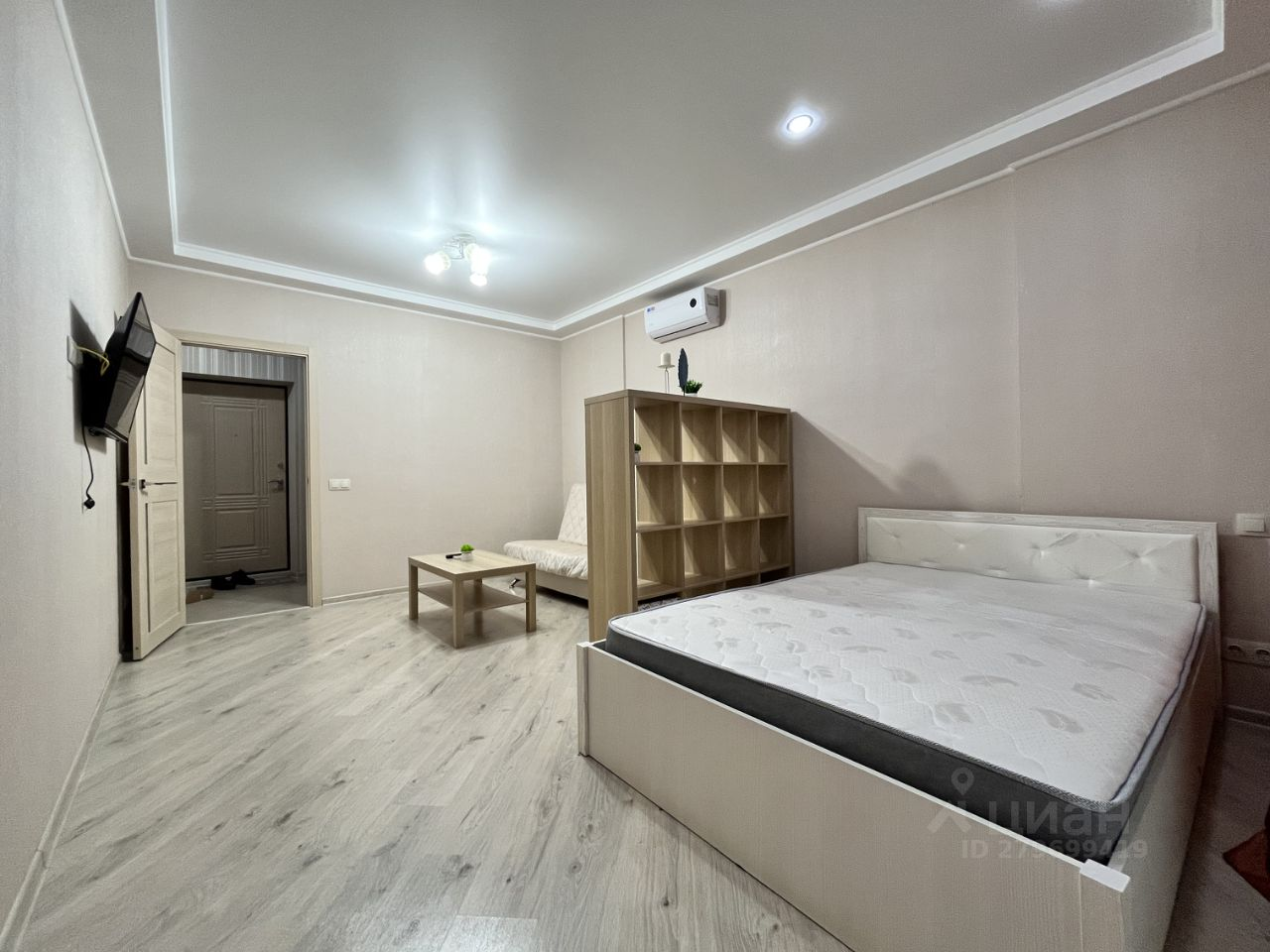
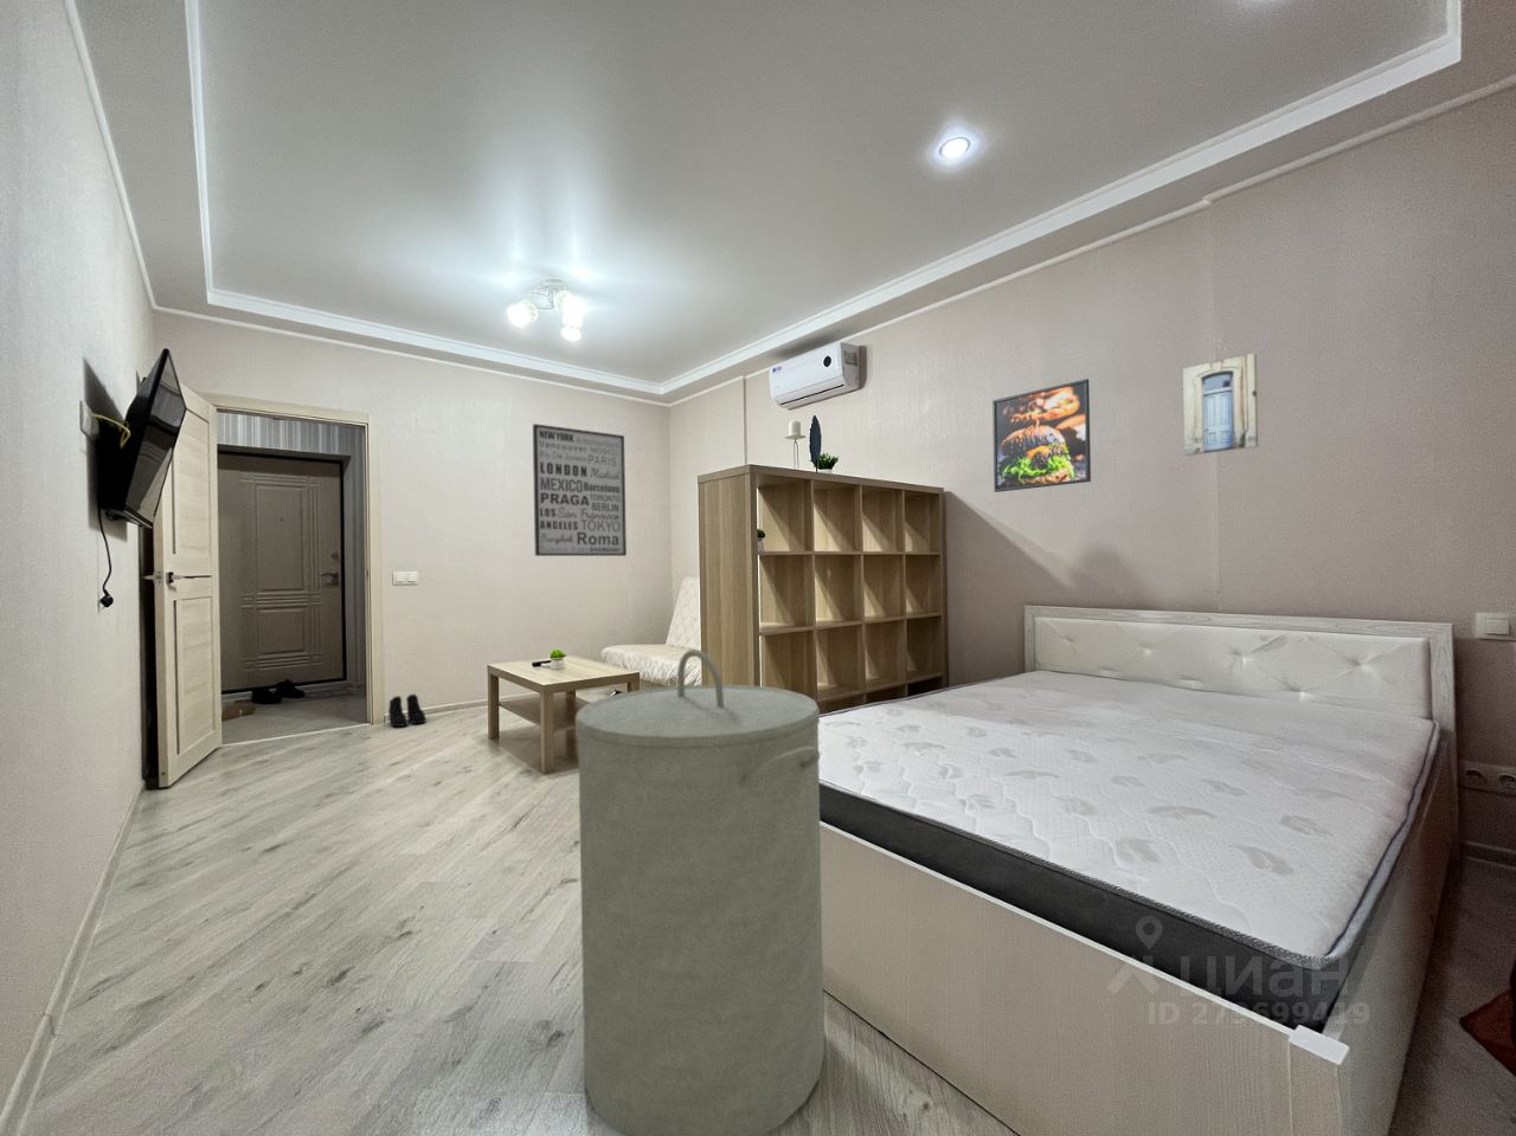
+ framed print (1039, 438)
+ laundry hamper (701, 850)
+ wall art (1219, 406)
+ boots (407, 709)
+ wall art (581, 493)
